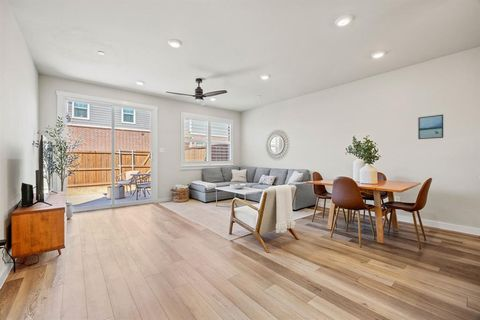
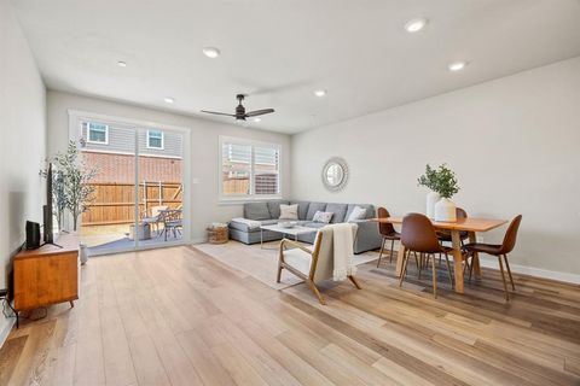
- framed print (430, 127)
